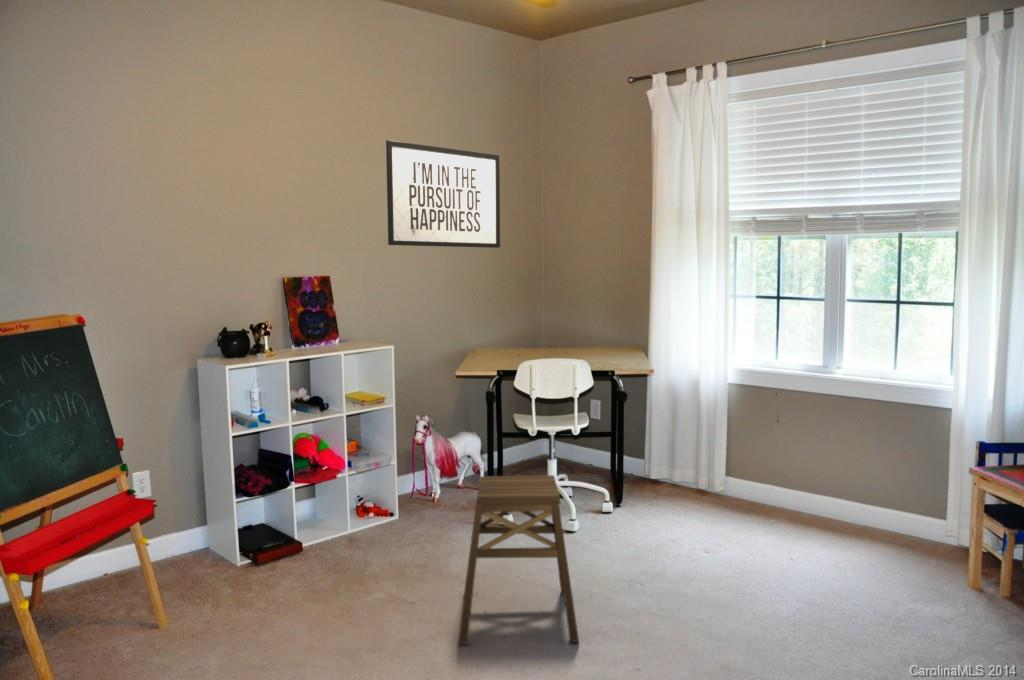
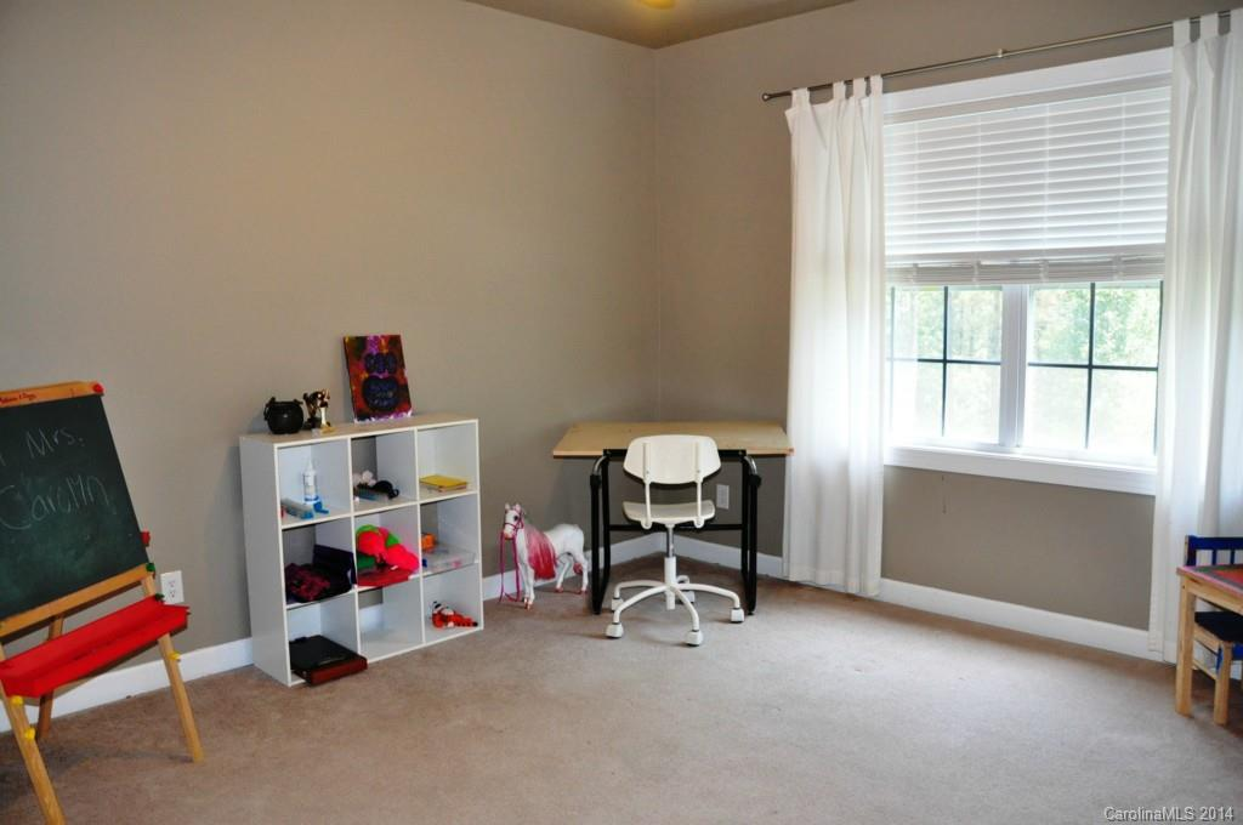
- stool (517, 551)
- mirror (446, 197)
